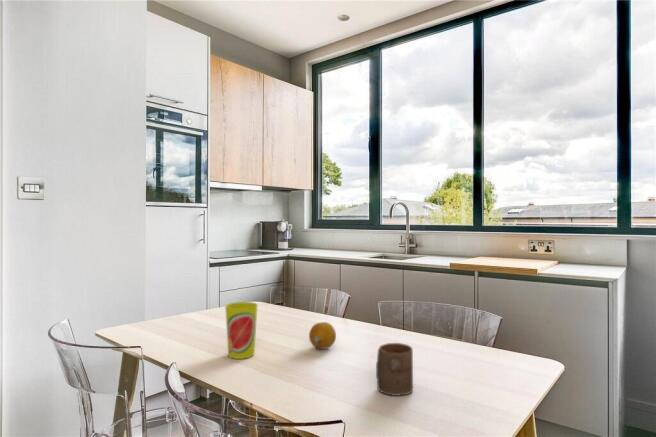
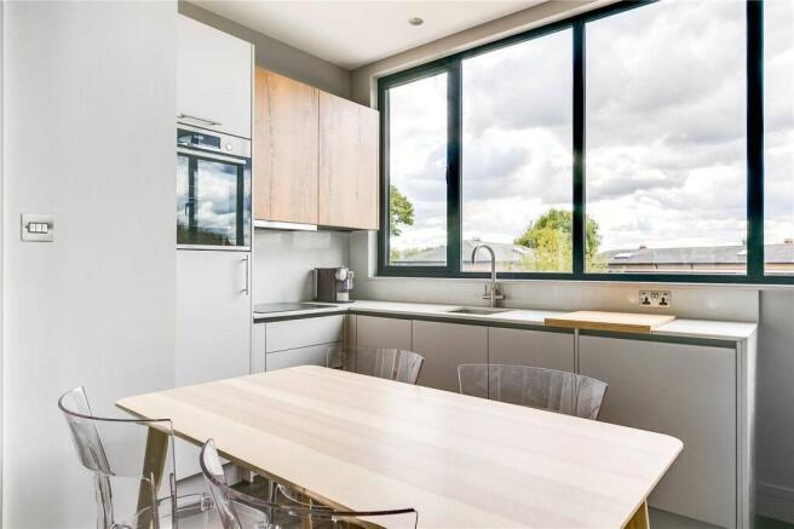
- fruit (322, 335)
- cup (241, 329)
- cup (394, 368)
